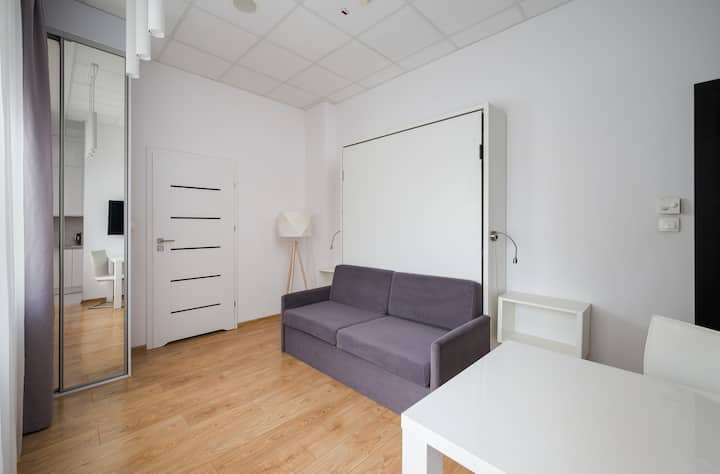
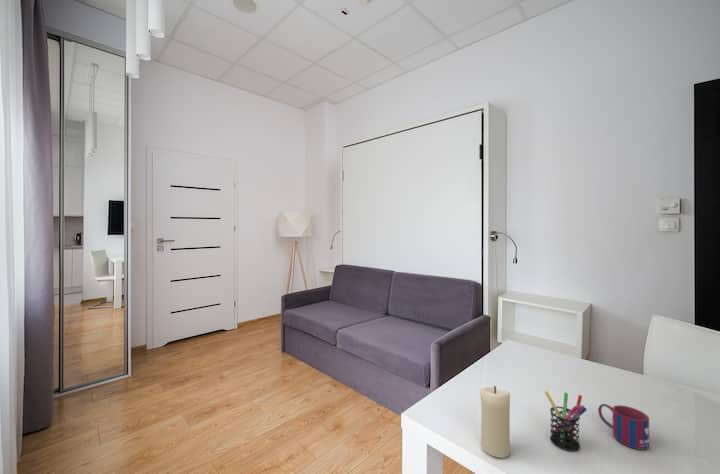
+ candle (495, 416)
+ mug (622, 422)
+ pen holder (566, 416)
